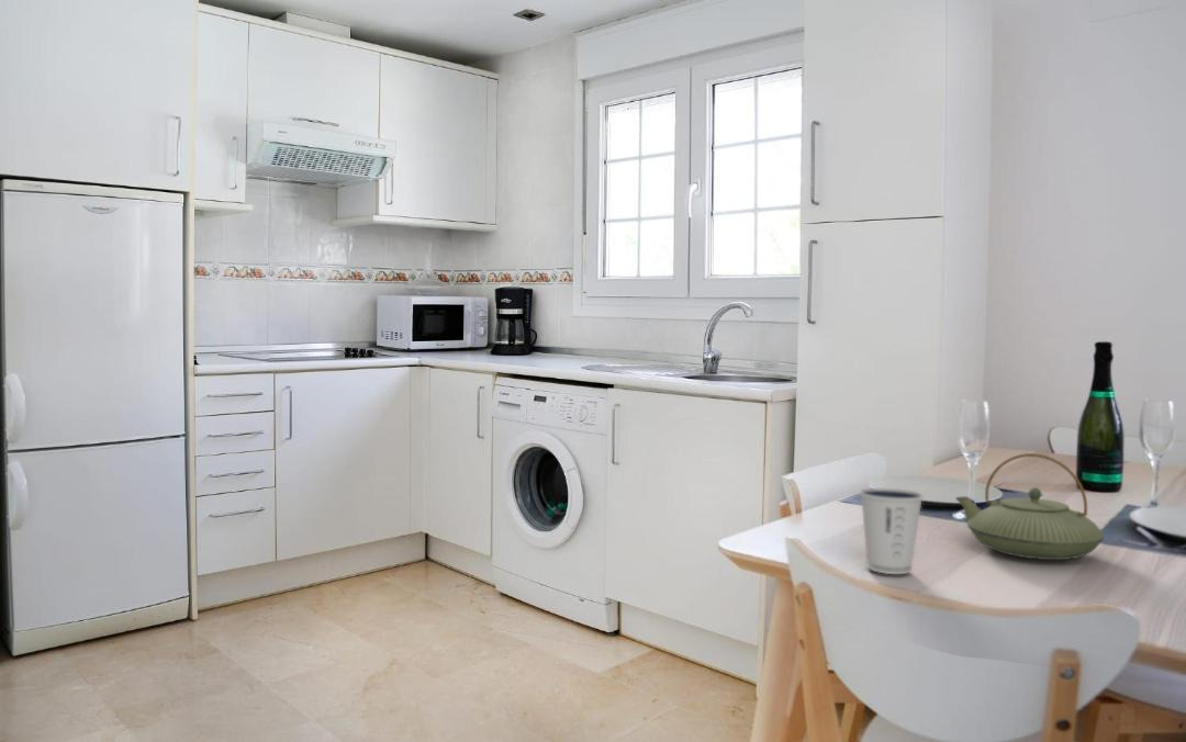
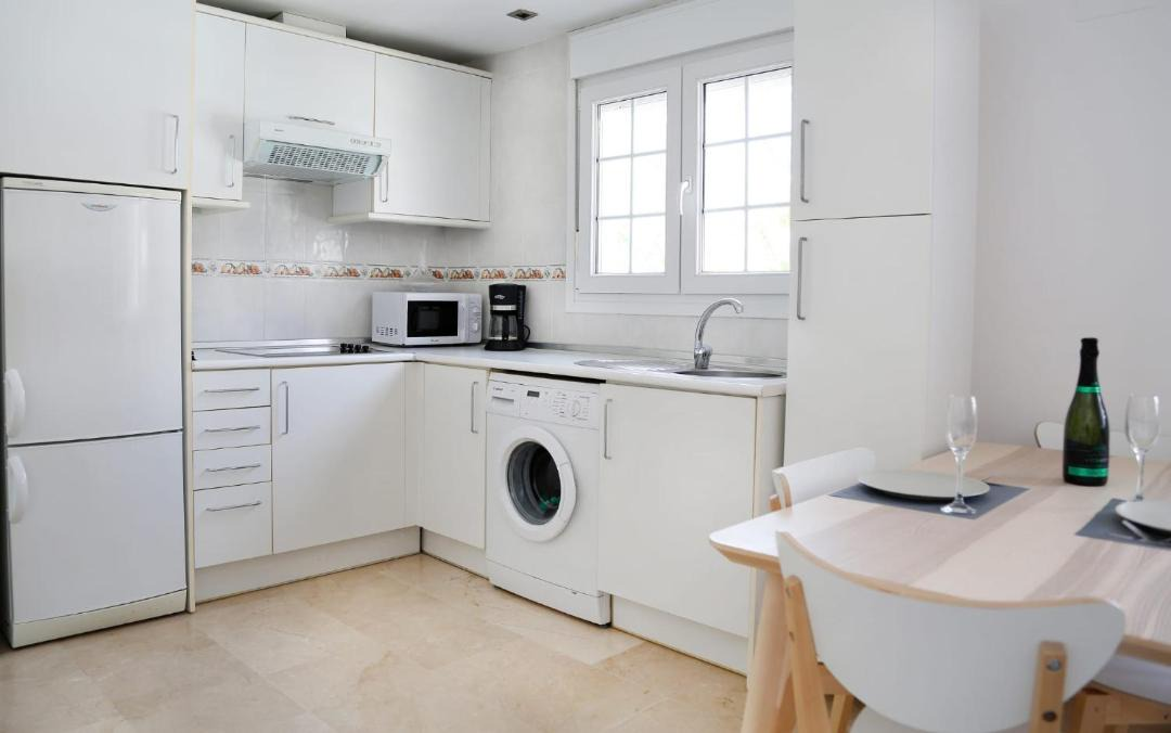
- dixie cup (890, 531)
- teapot (1026, 502)
